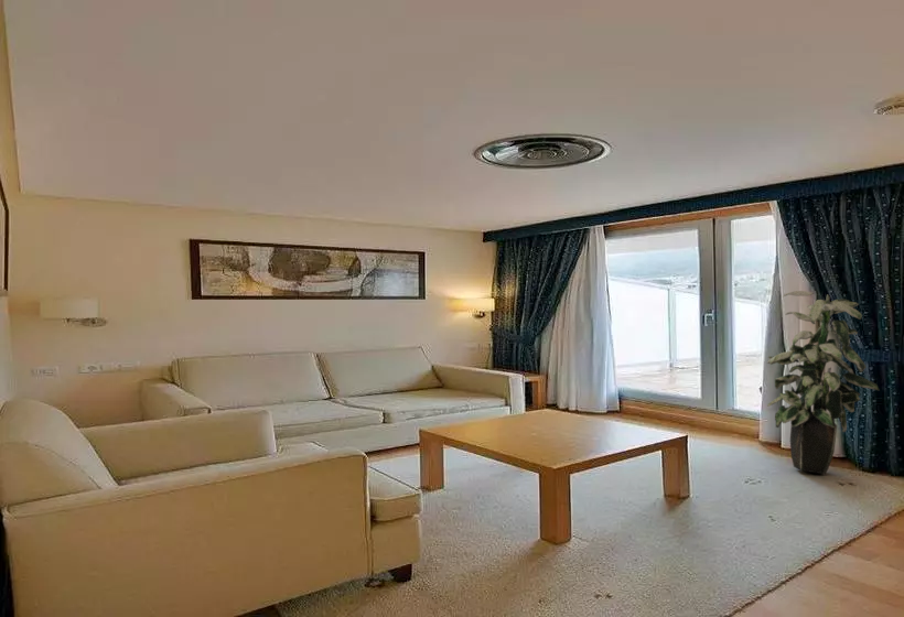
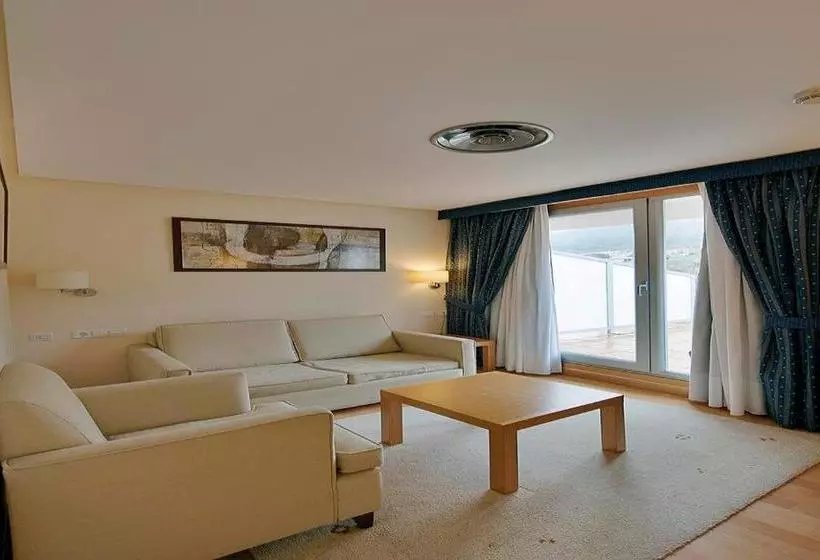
- indoor plant (814, 380)
